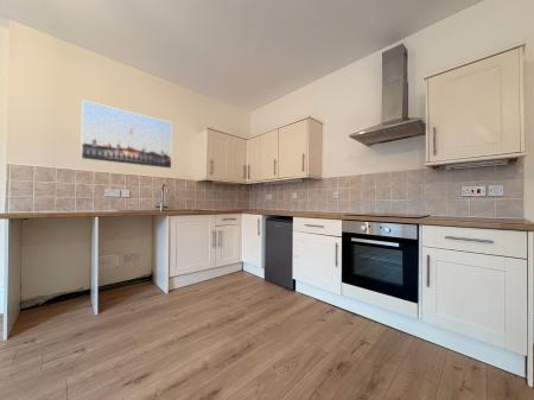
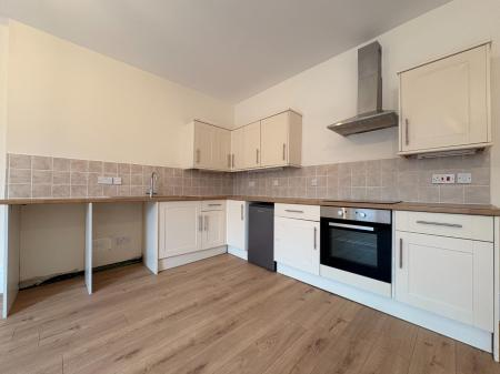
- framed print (132, 138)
